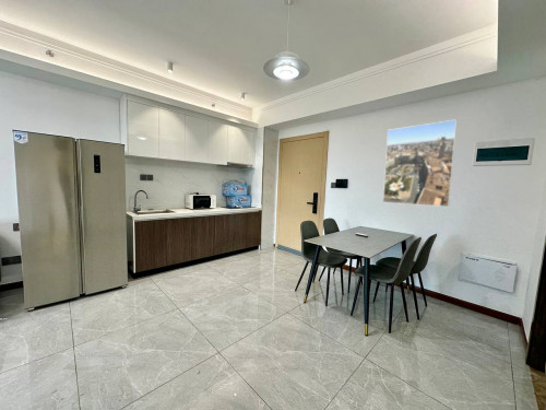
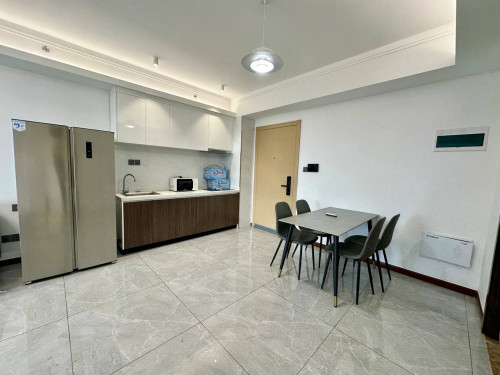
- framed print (416, 165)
